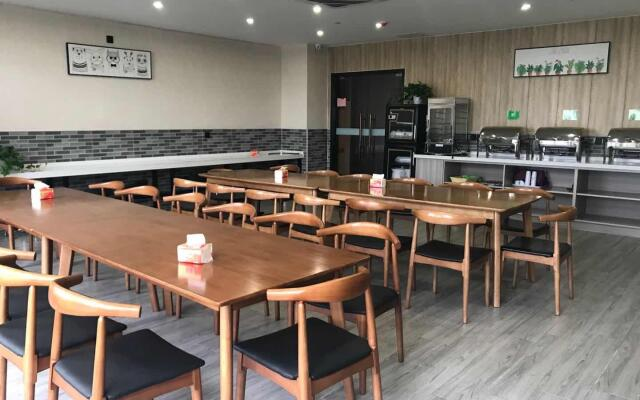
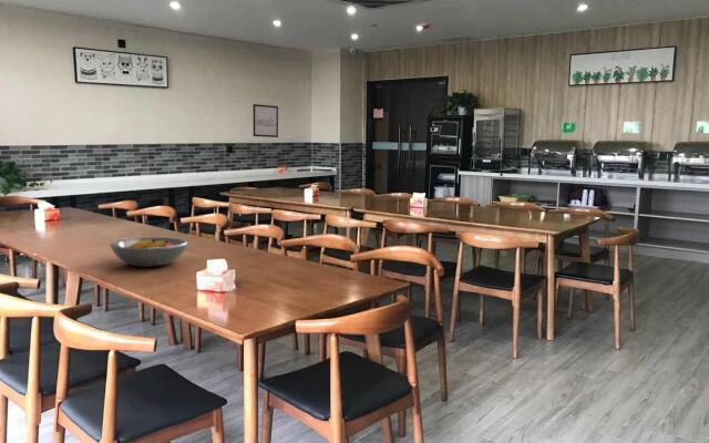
+ fruit bowl (150, 250)
+ wall art (265, 121)
